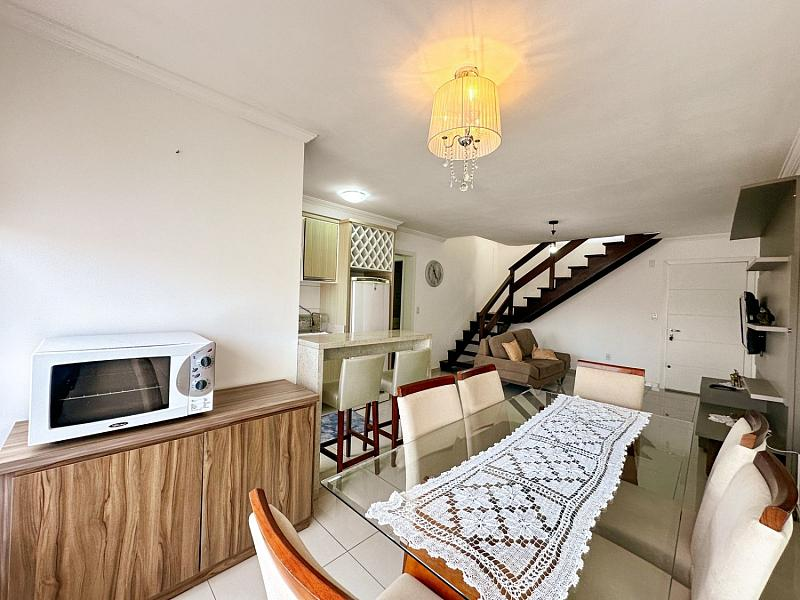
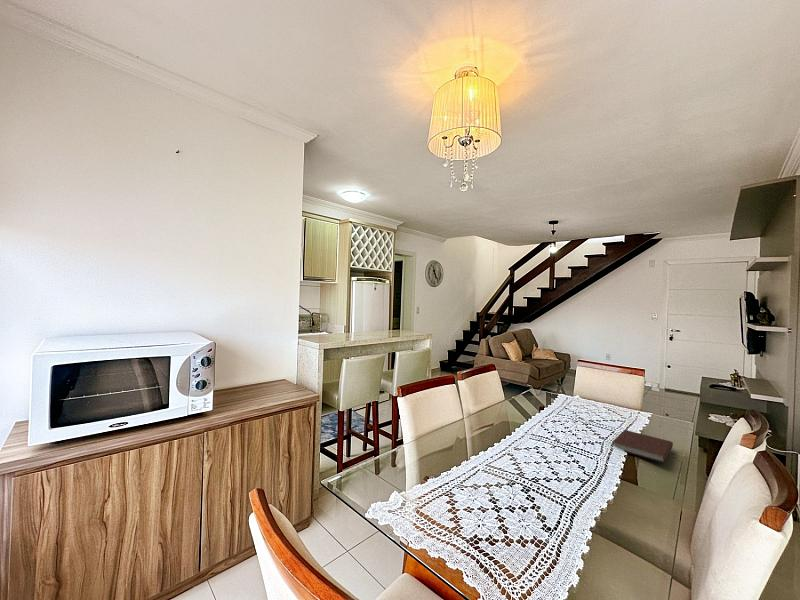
+ notebook (642, 444)
